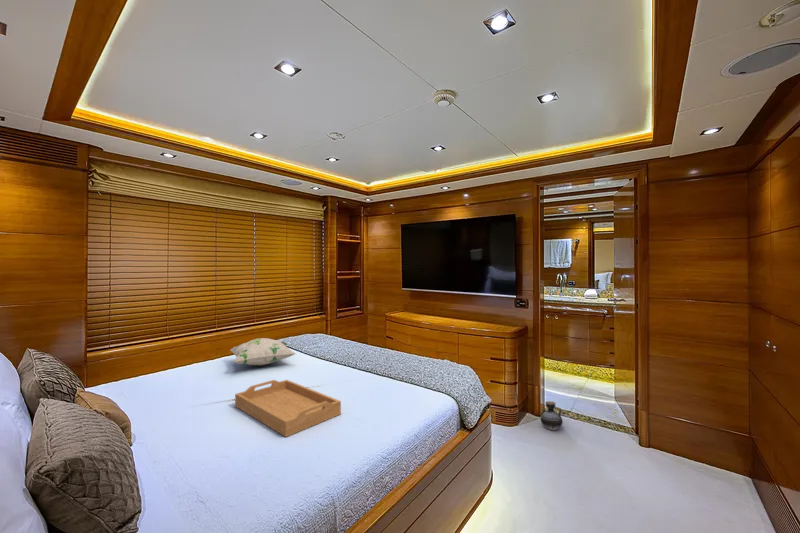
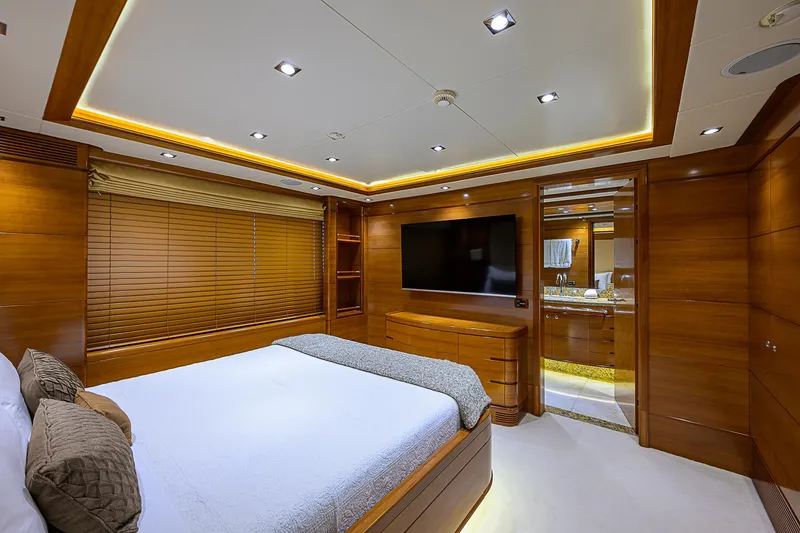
- ceramic jug (551, 415)
- serving tray (286, 401)
- decorative pillow (262, 351)
